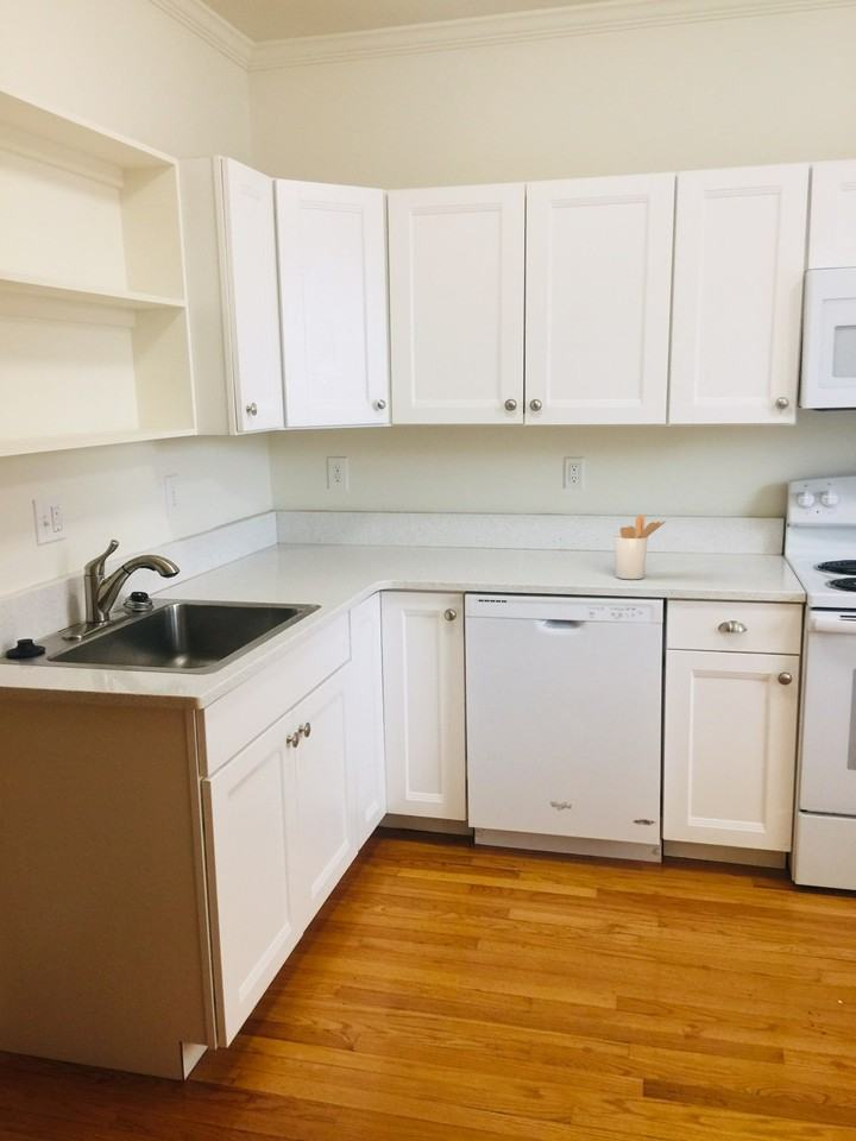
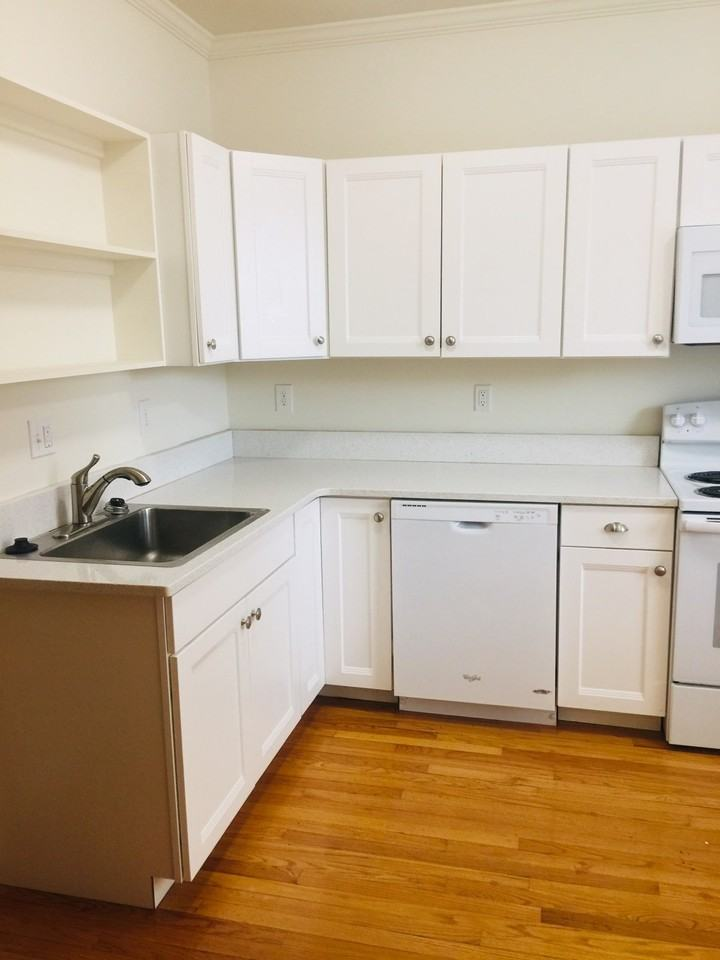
- utensil holder (638, 547)
